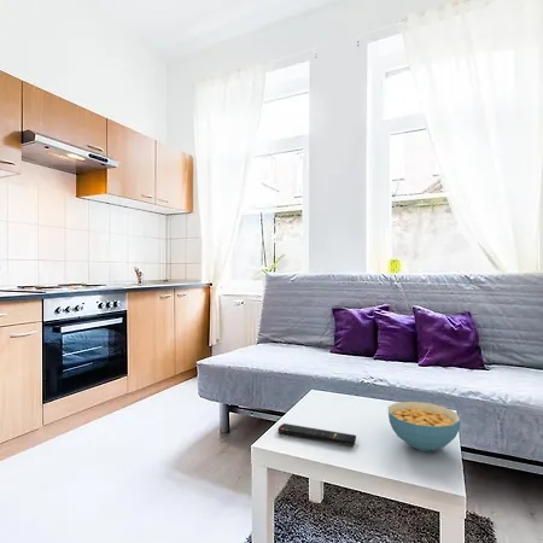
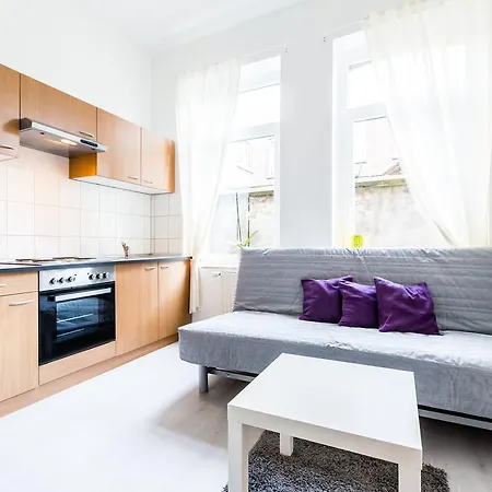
- cereal bowl (422, 430)
- remote control (315, 434)
